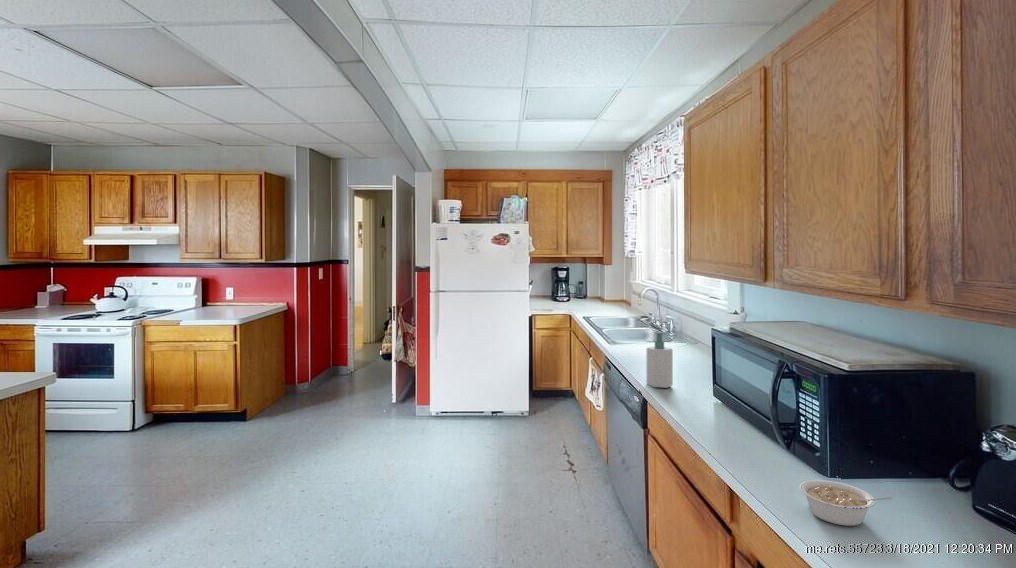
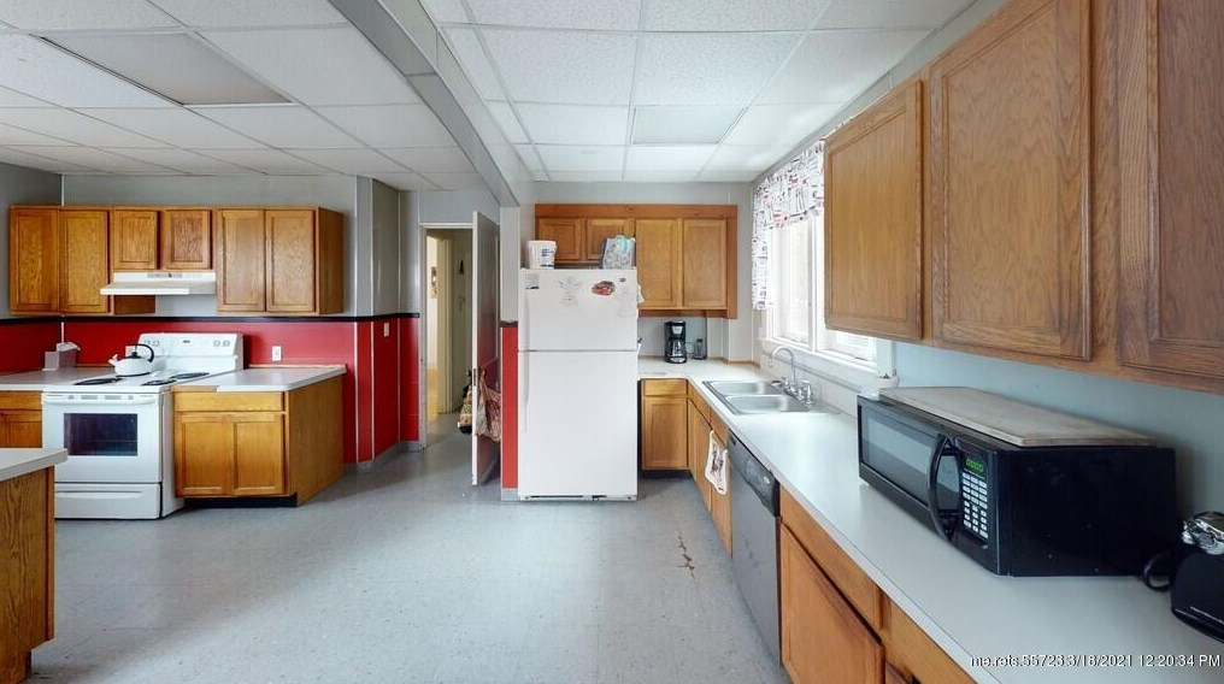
- soap bottle (659, 358)
- legume (838, 501)
